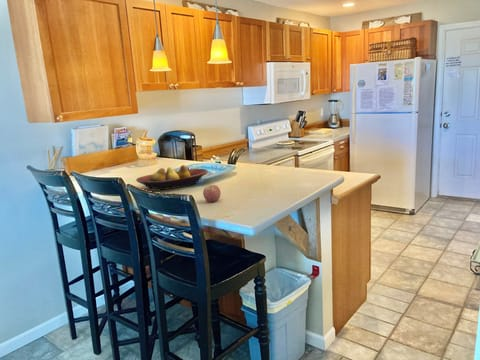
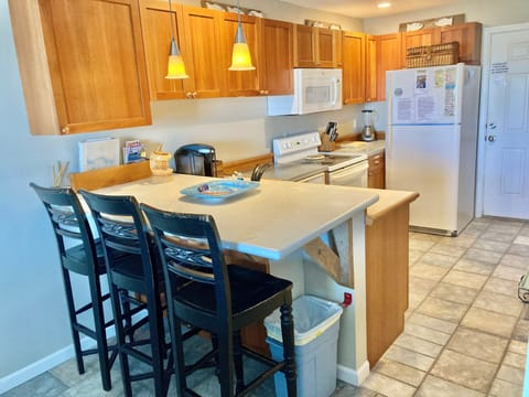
- fruit bowl (173, 176)
- apple (211, 192)
